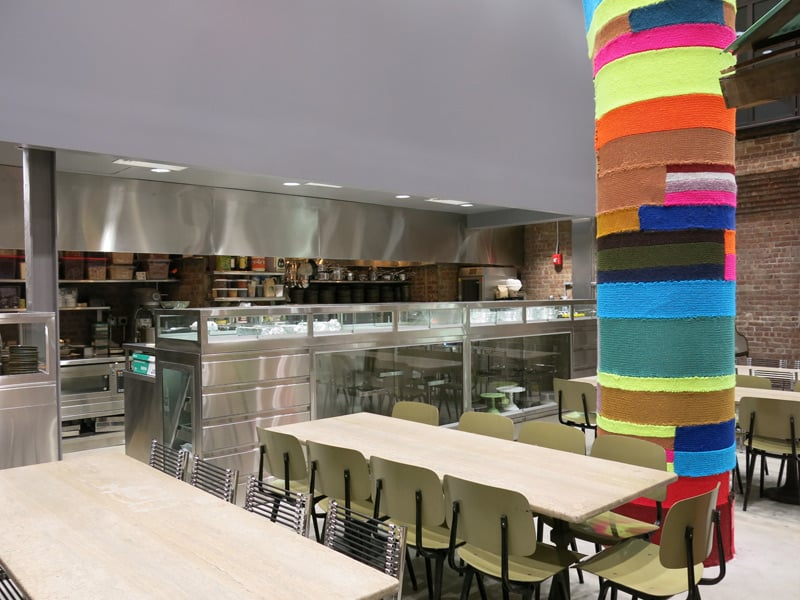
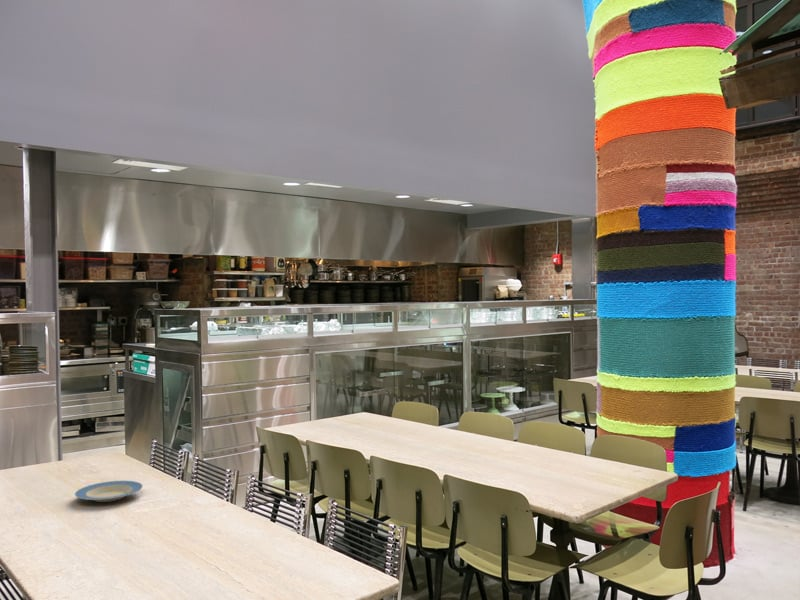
+ plate (109, 493)
